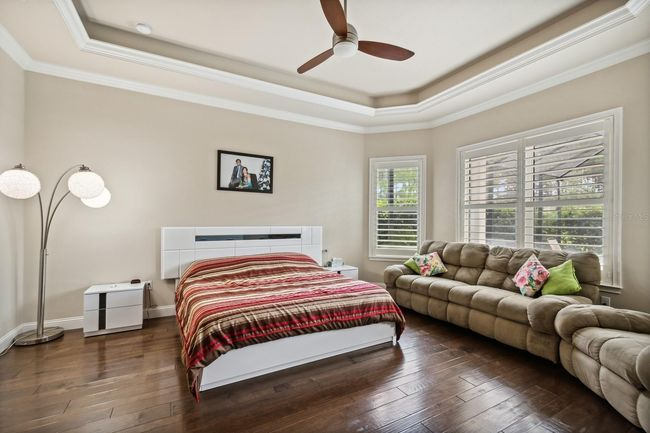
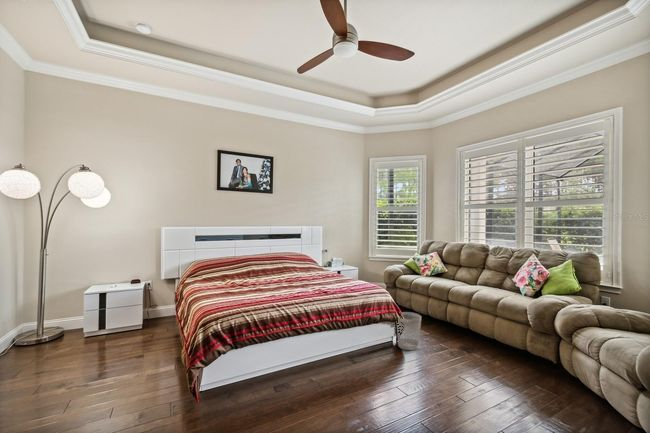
+ wastebasket (408, 331)
